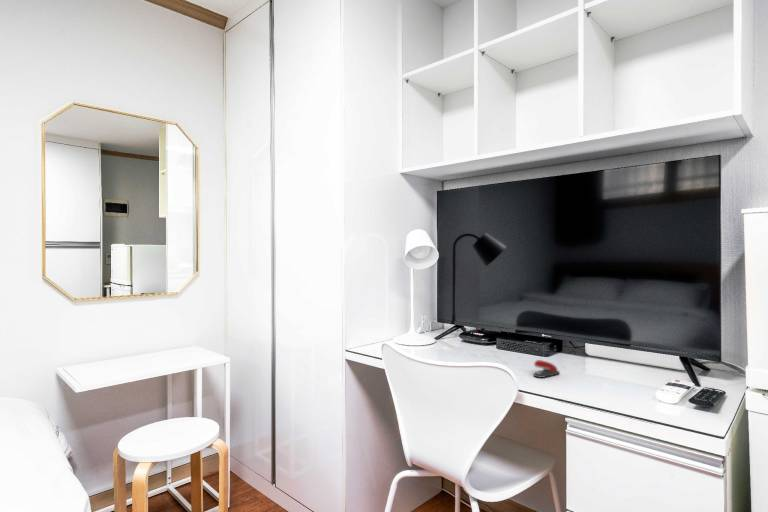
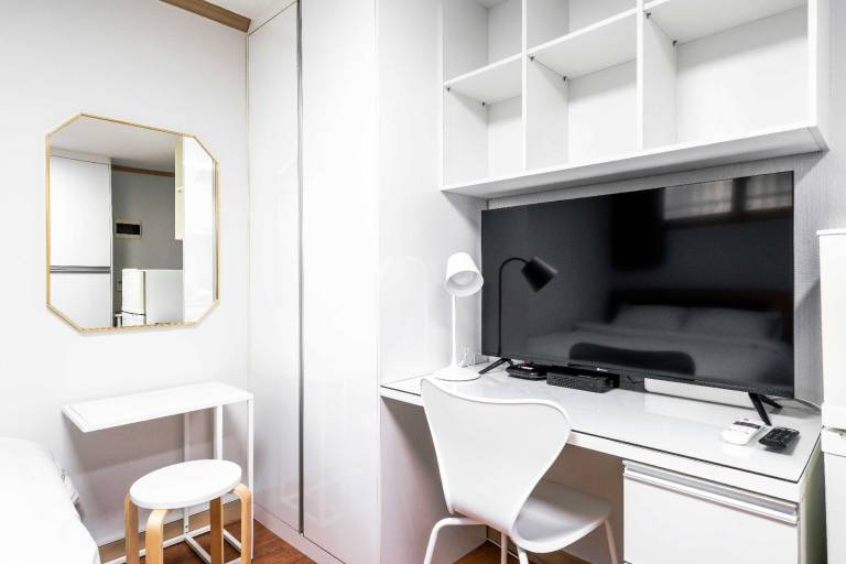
- stapler (545, 367)
